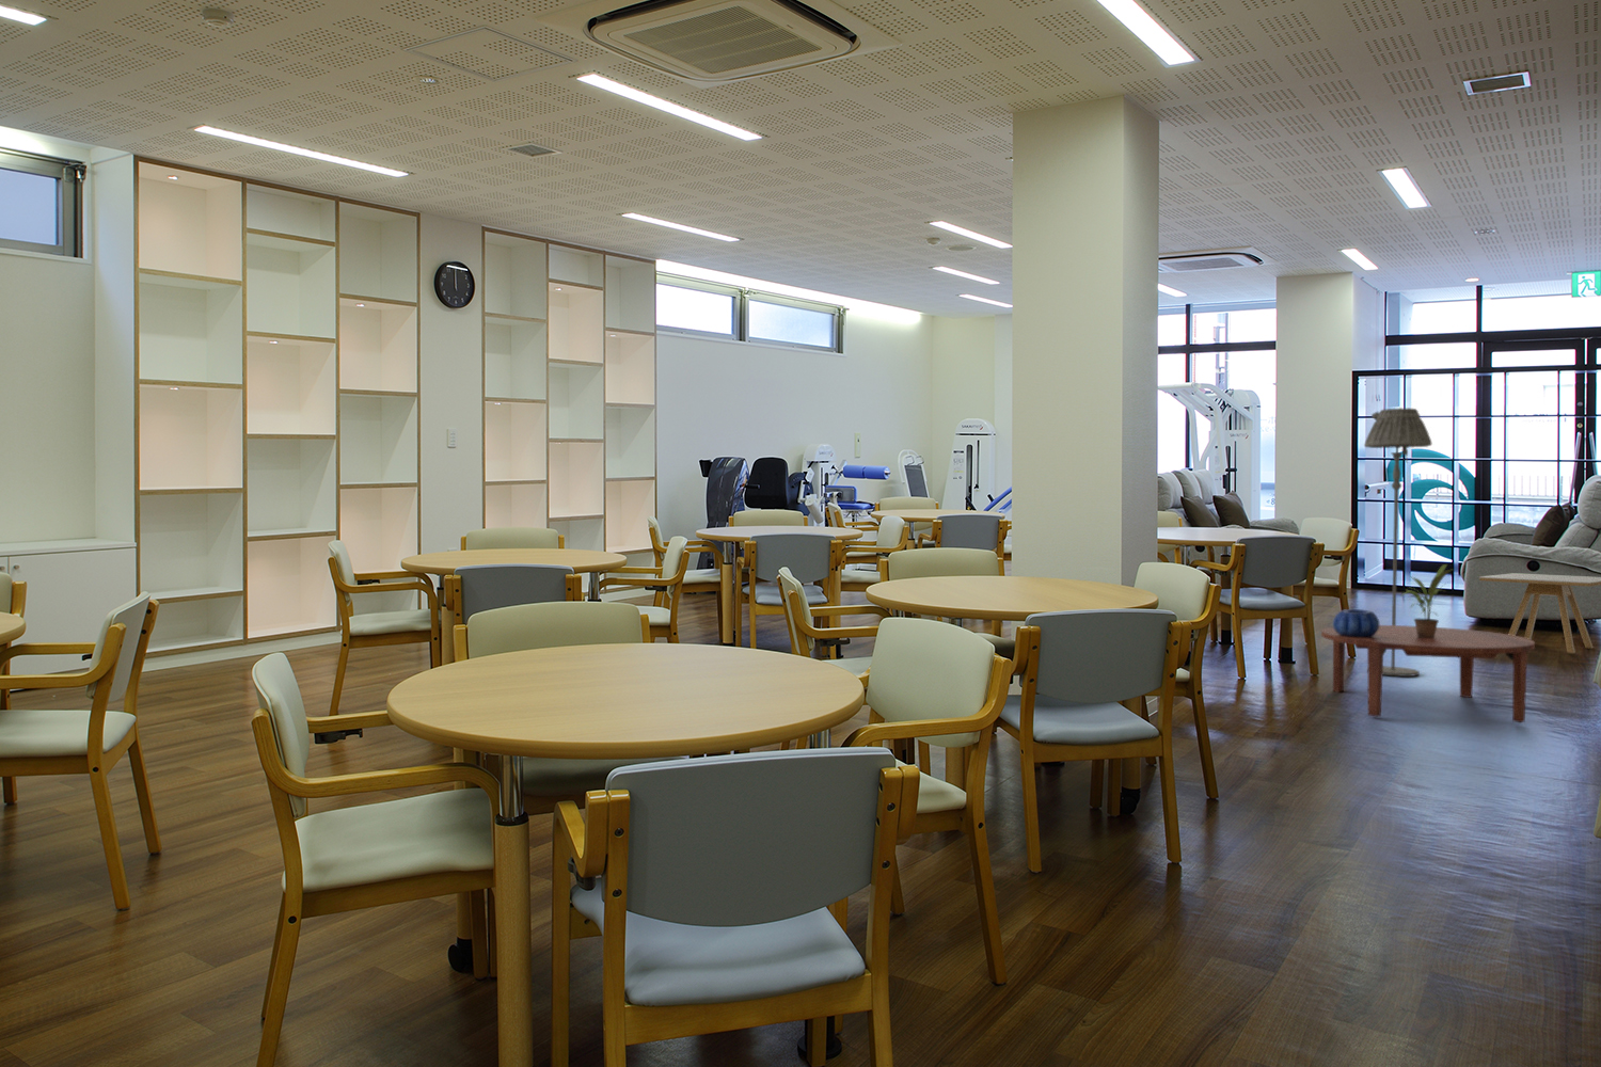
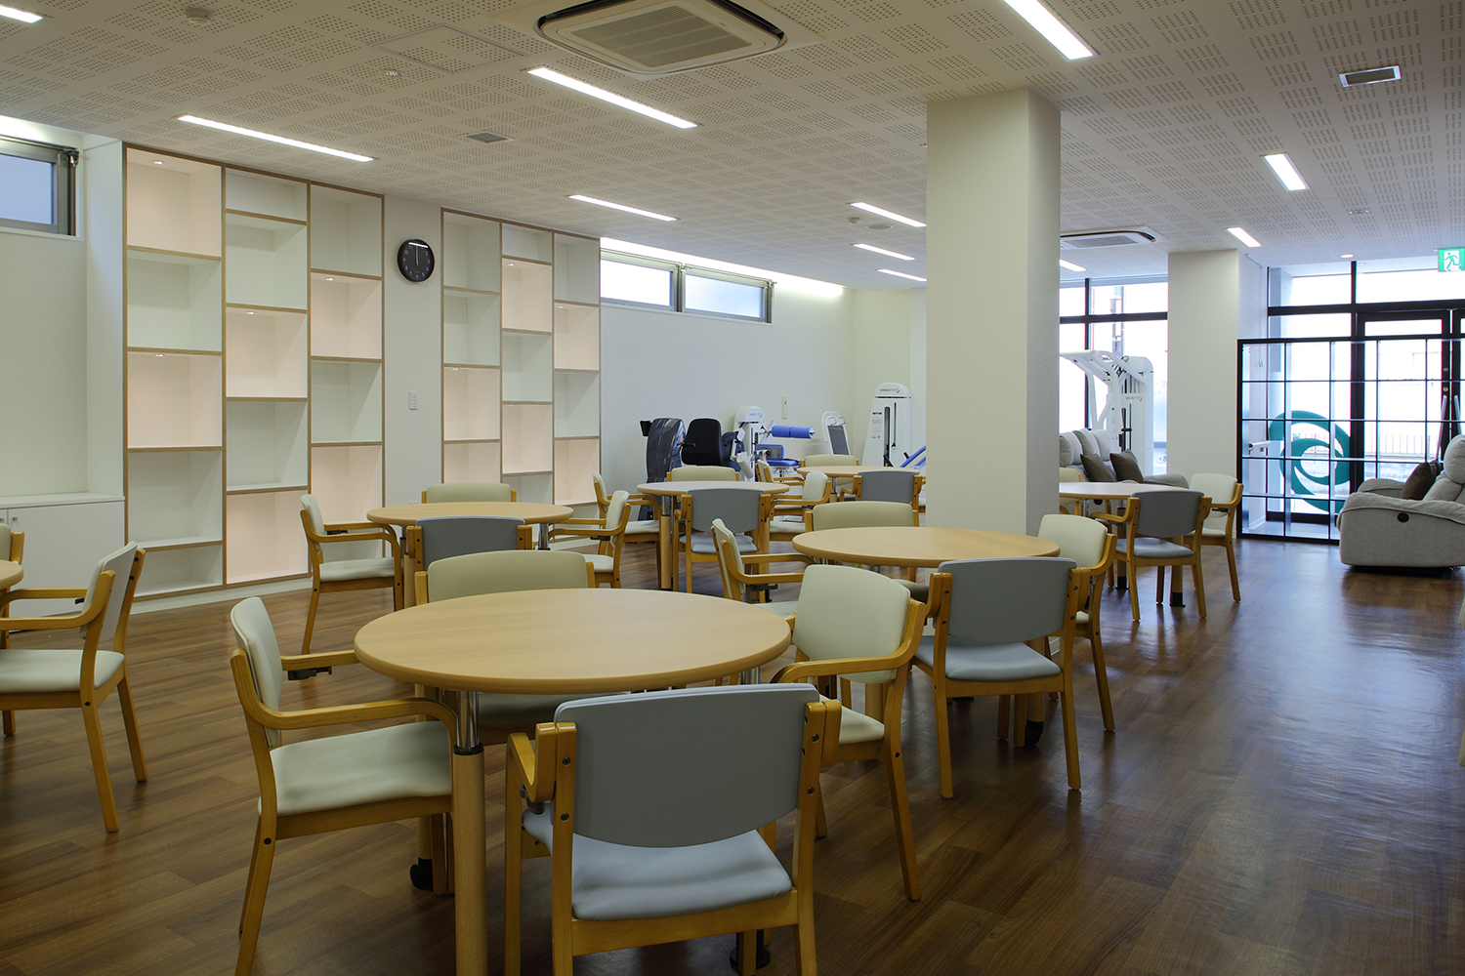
- coffee table (1422, 655)
- side table (1559, 610)
- potted plant (1431, 600)
- floor lamp (1395, 541)
- decorative bowl (1356, 622)
